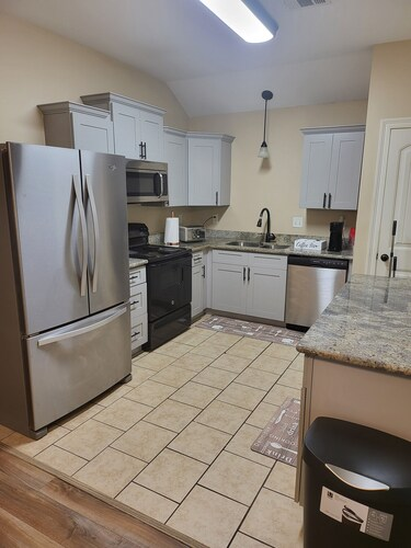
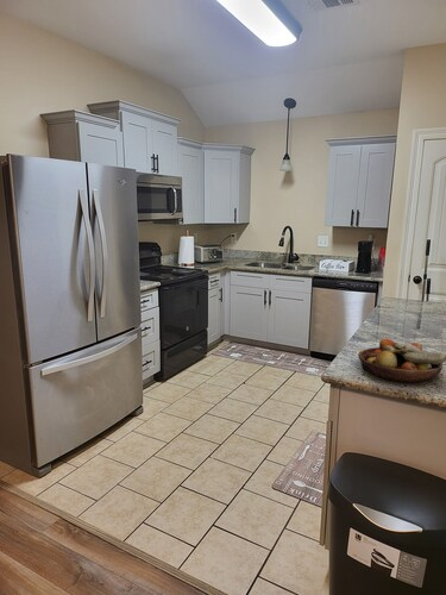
+ fruit bowl (400, 355)
